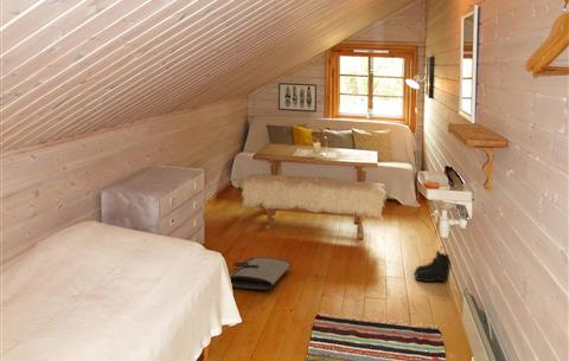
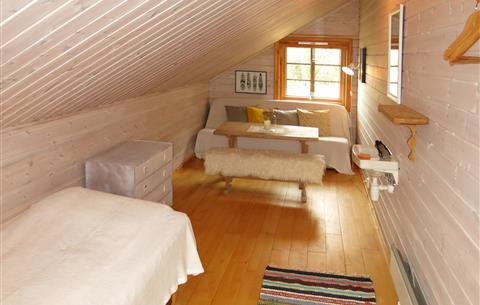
- boots (431, 265)
- tool roll (257, 267)
